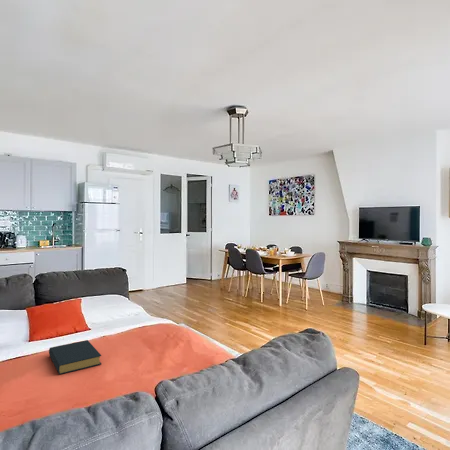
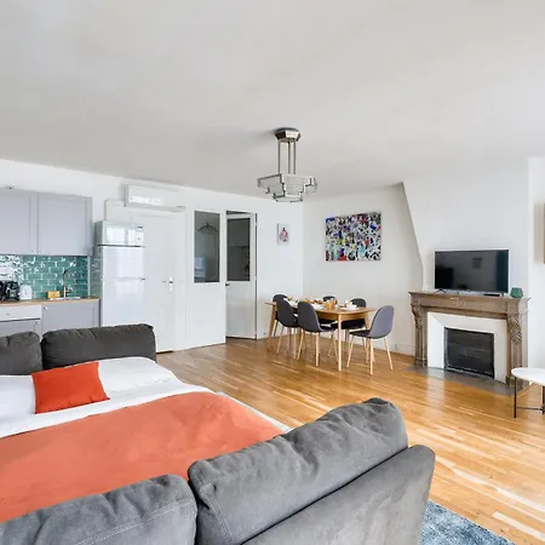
- hardback book (74, 355)
